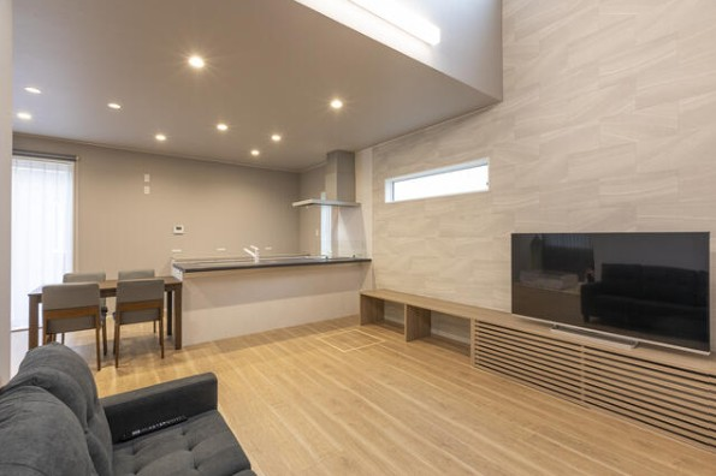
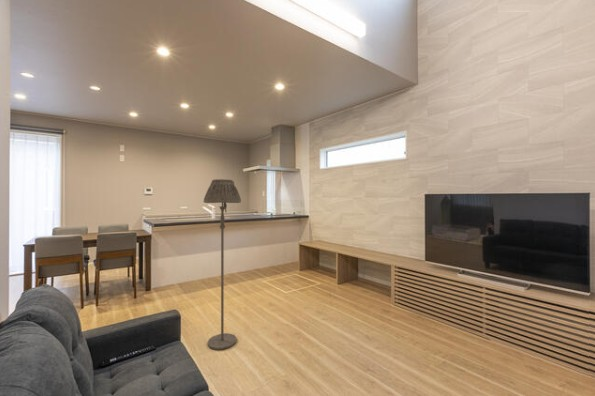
+ floor lamp (222, 260)
